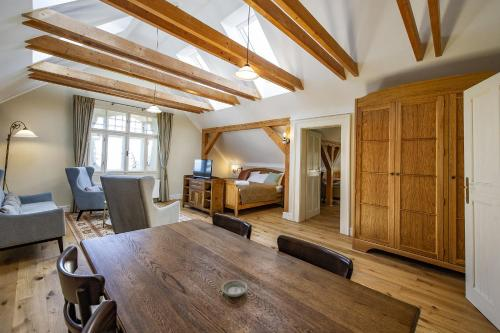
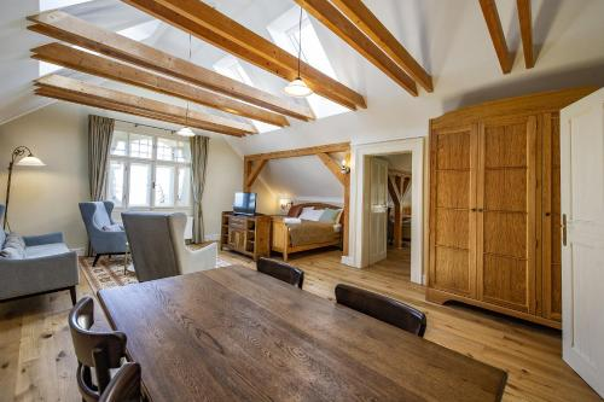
- saucer (234, 289)
